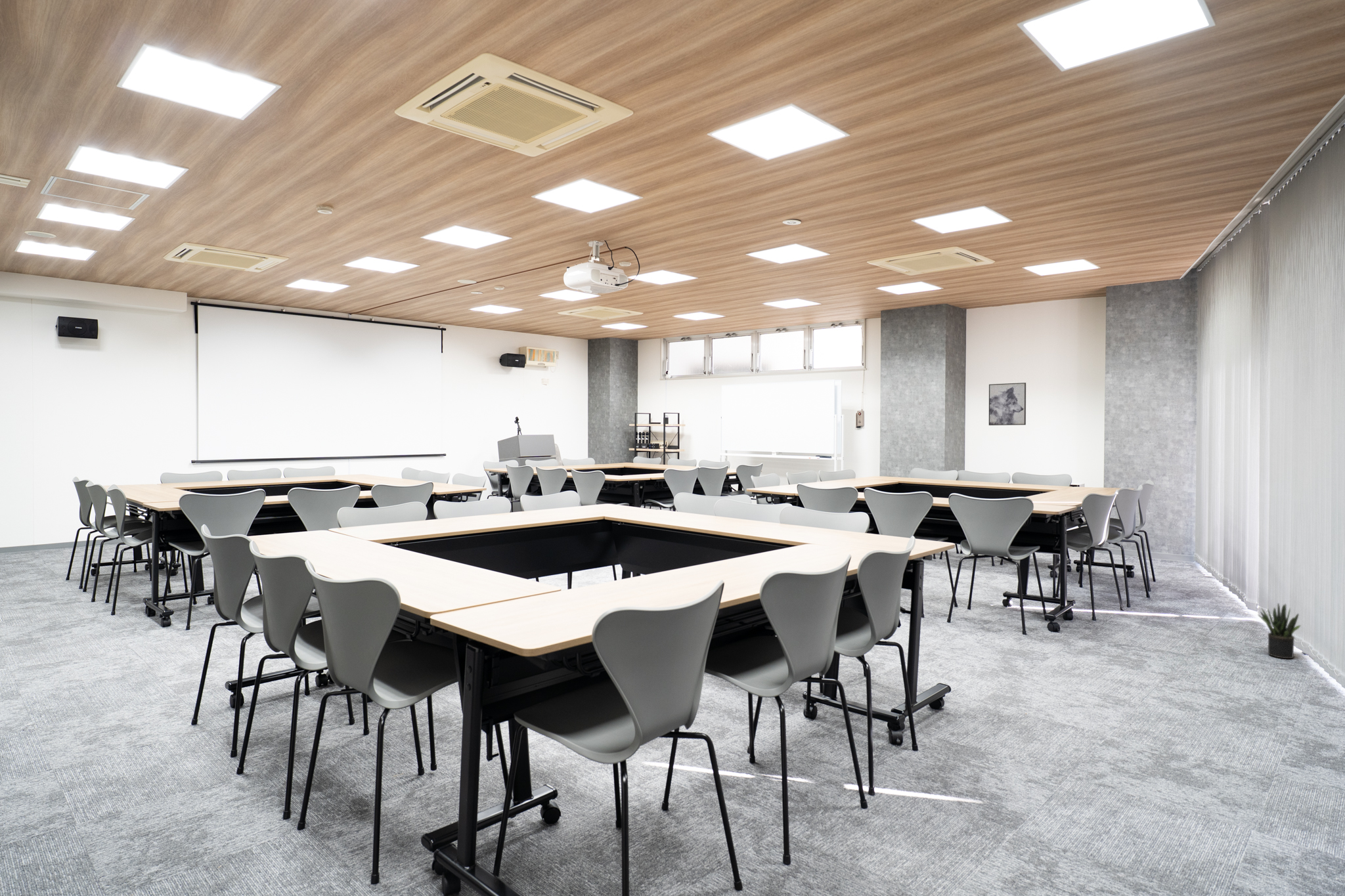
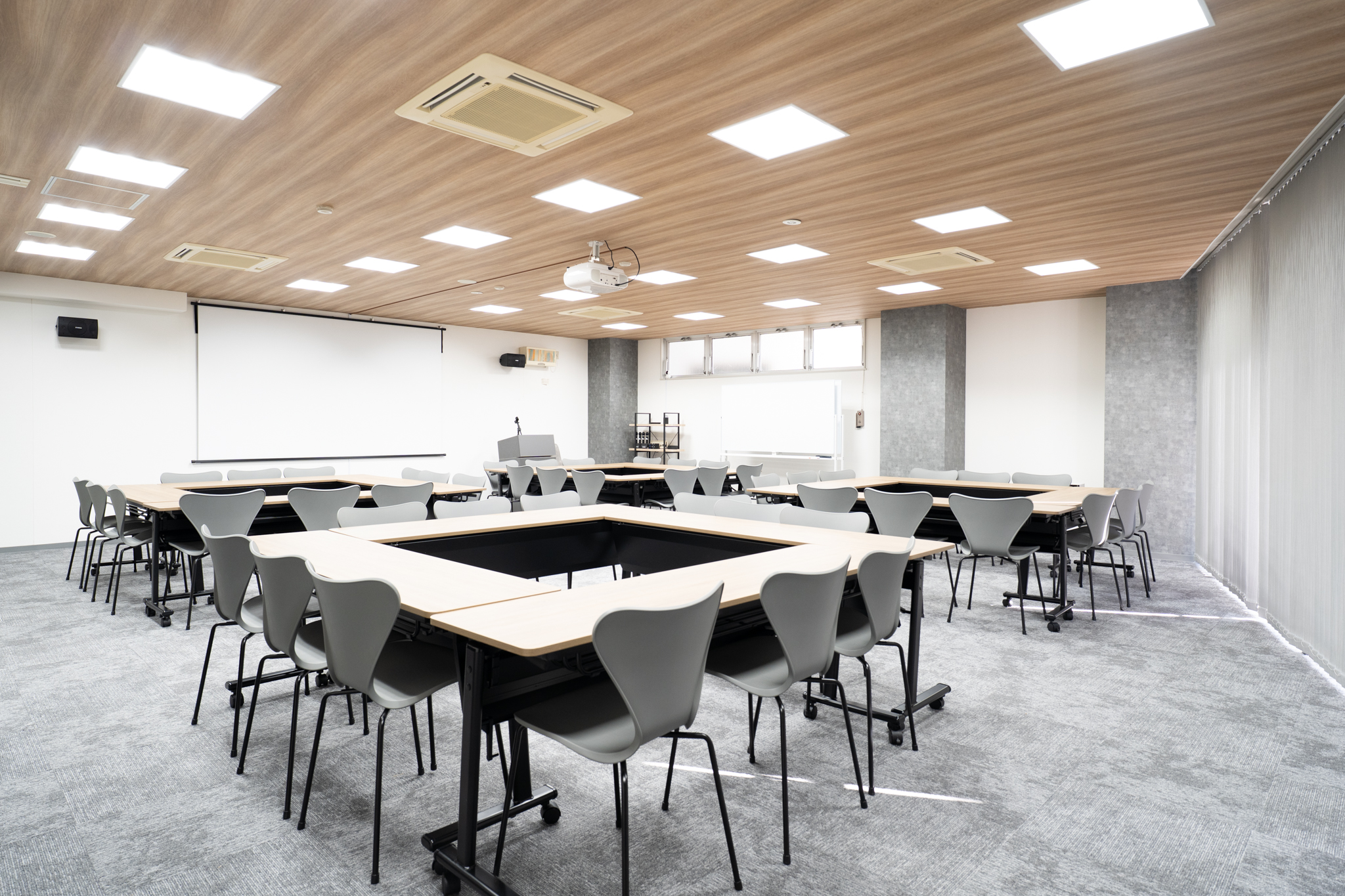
- wall art (1007, 404)
- potted plant (1277, 629)
